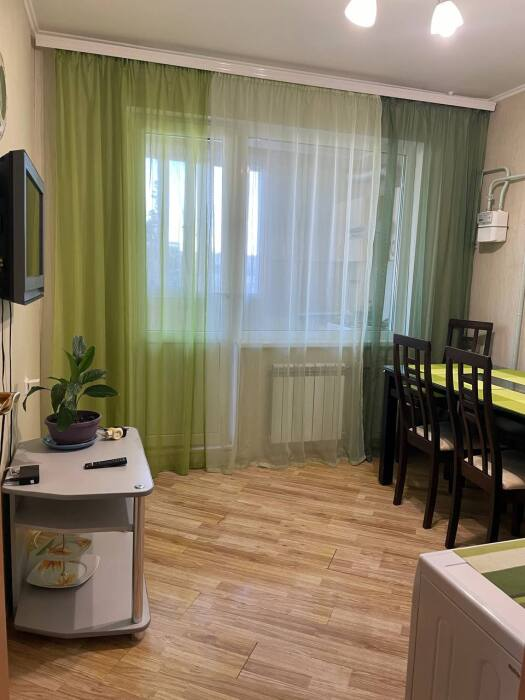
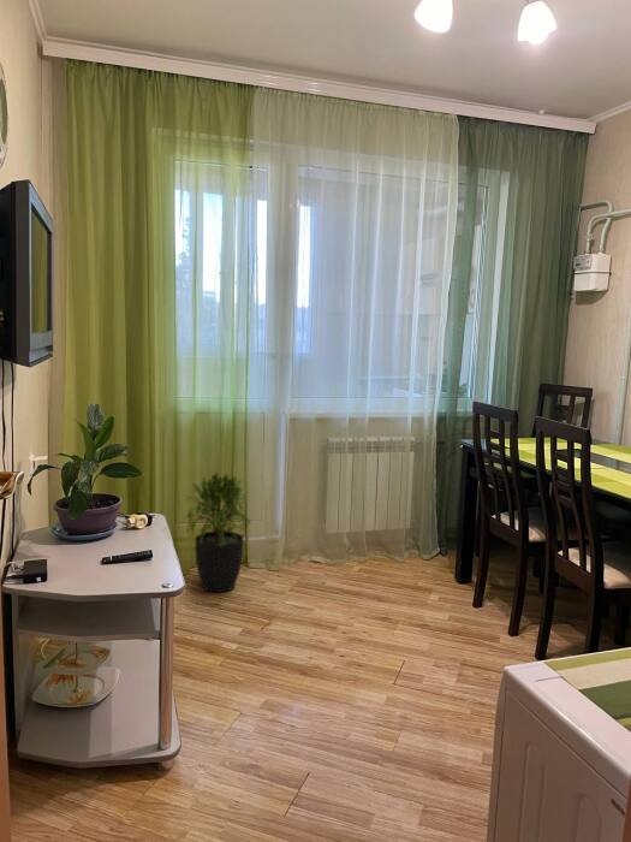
+ potted plant (215, 528)
